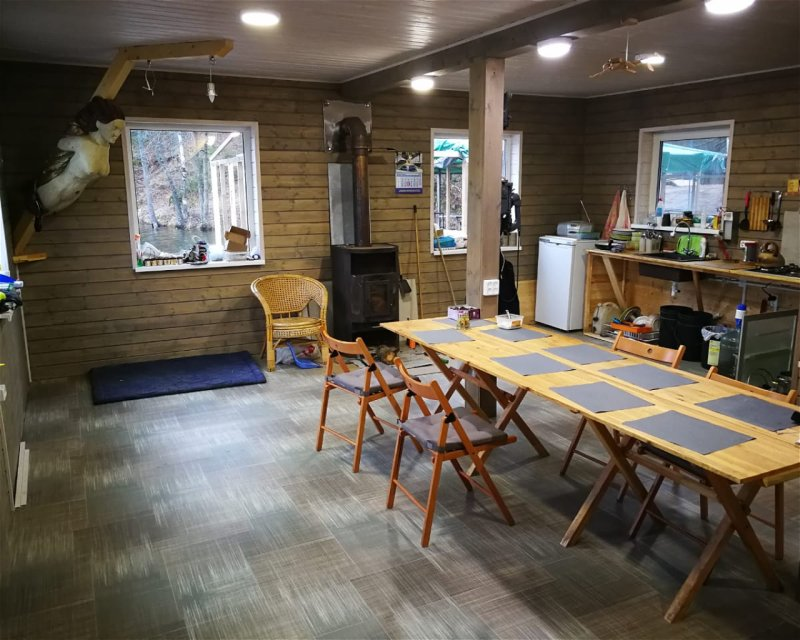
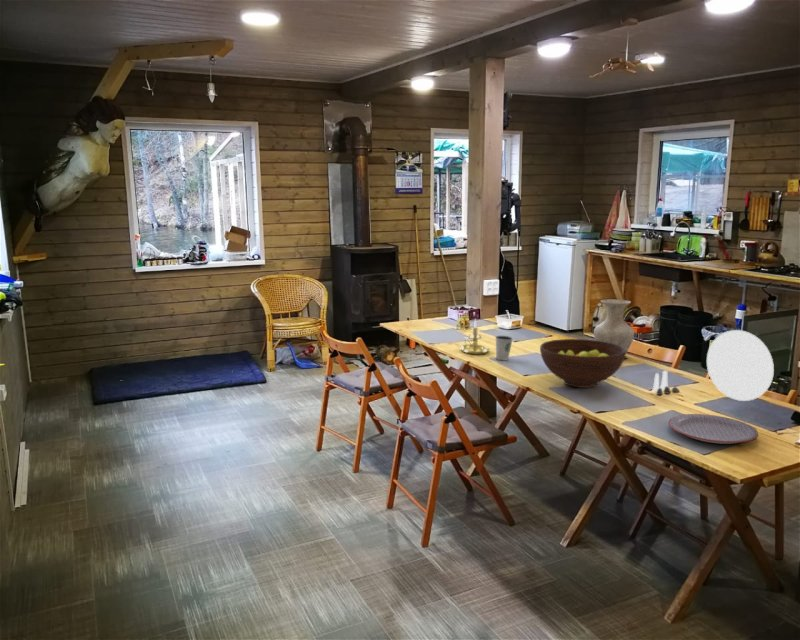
+ candle holder (473, 334)
+ plate (737, 365)
+ fruit bowl (581, 366)
+ plate (711, 430)
+ vase (614, 329)
+ salt and pepper shaker set (665, 382)
+ dixie cup (503, 348)
